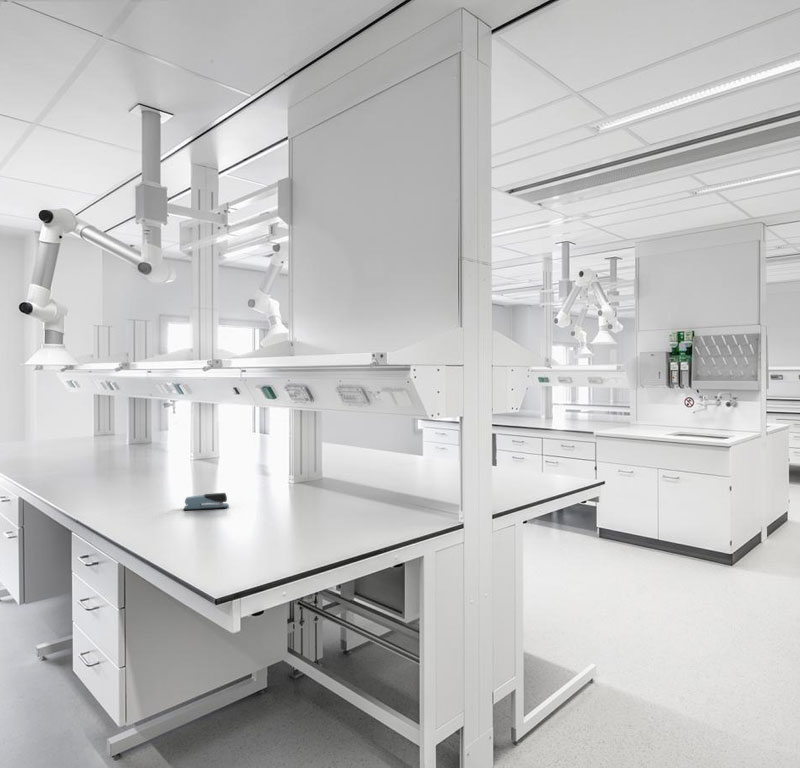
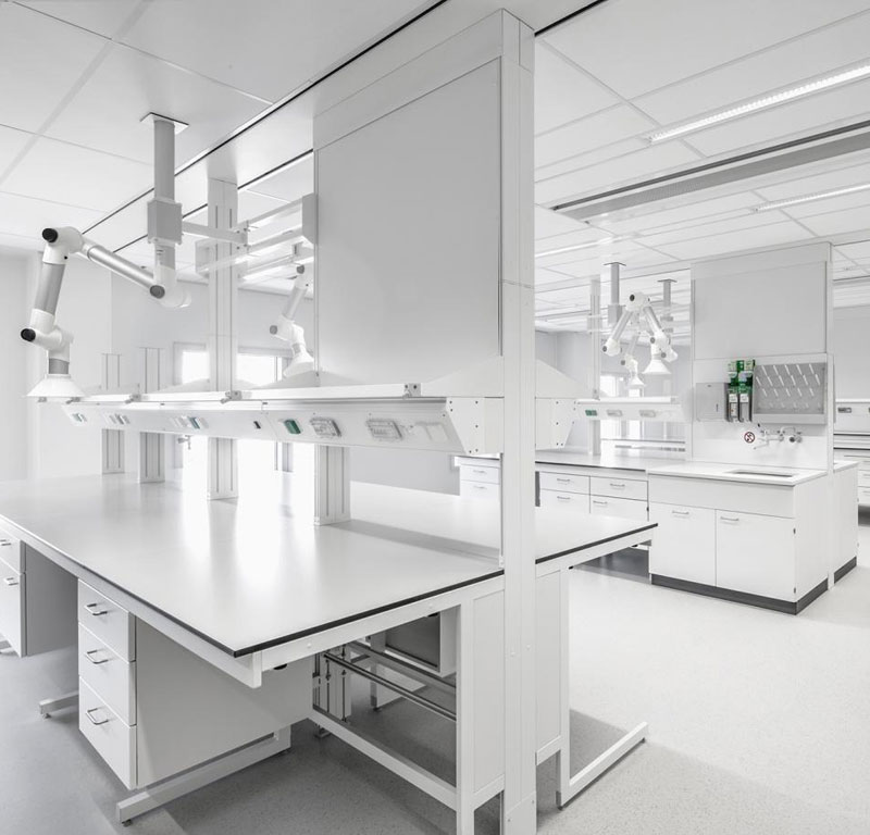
- stapler (206, 500)
